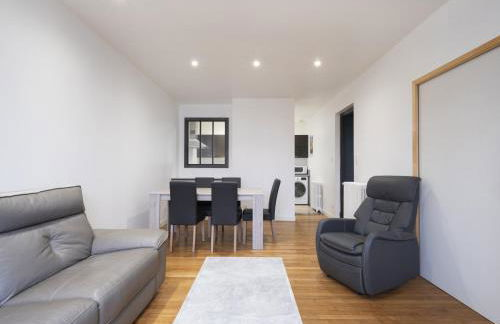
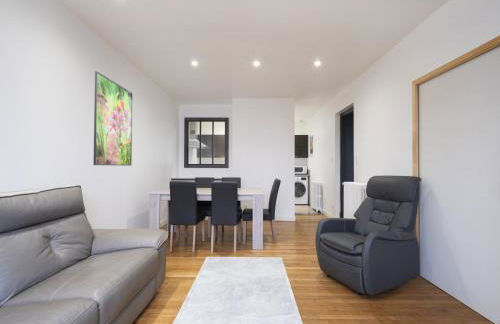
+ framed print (115, 124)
